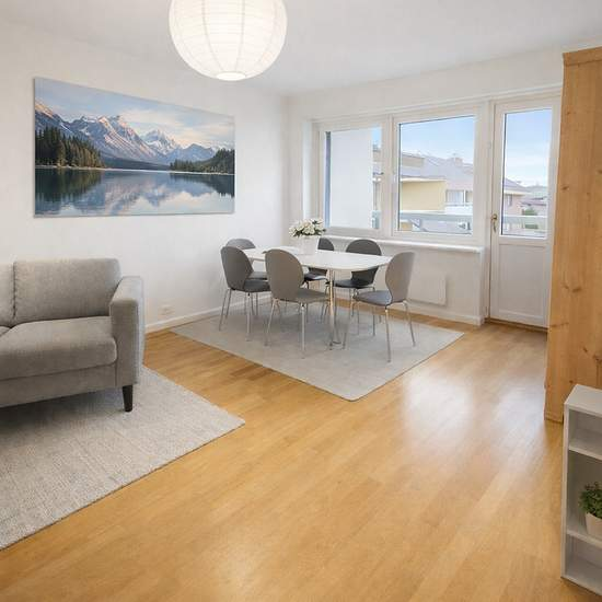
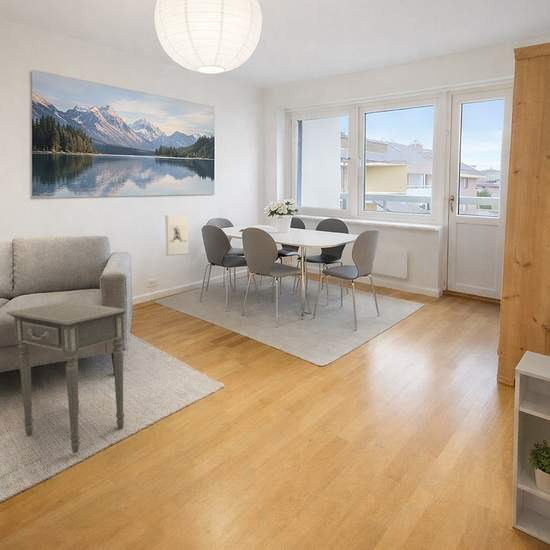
+ wall sculpture (177, 235)
+ side table (70, 372)
